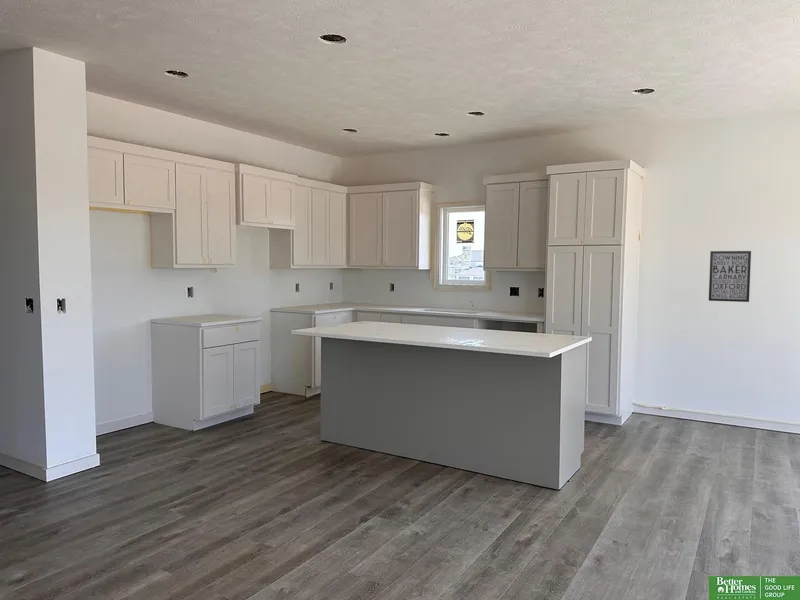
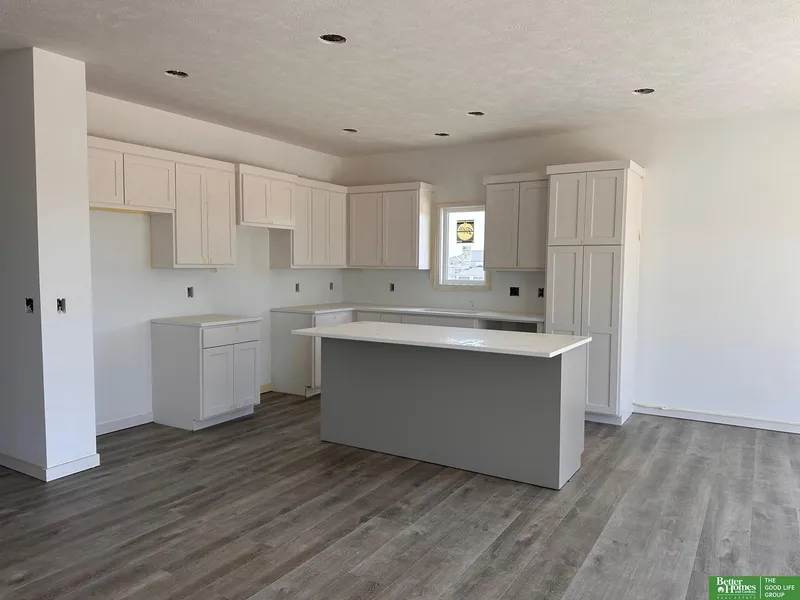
- wall art (729, 276)
